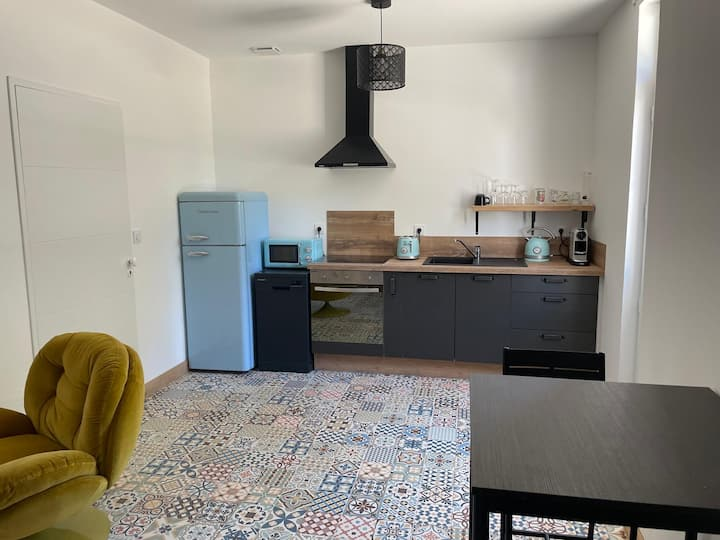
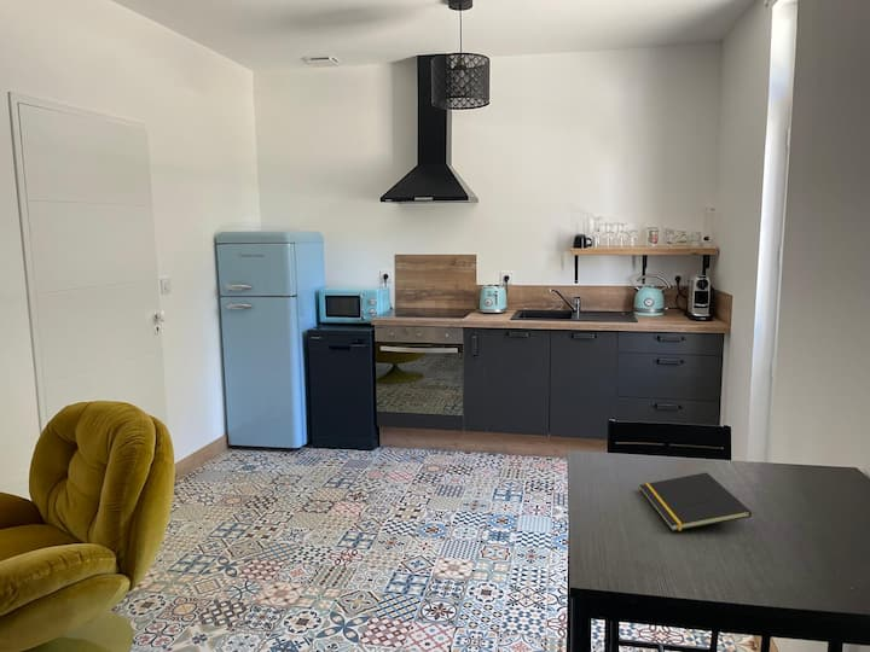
+ notepad (690, 499)
